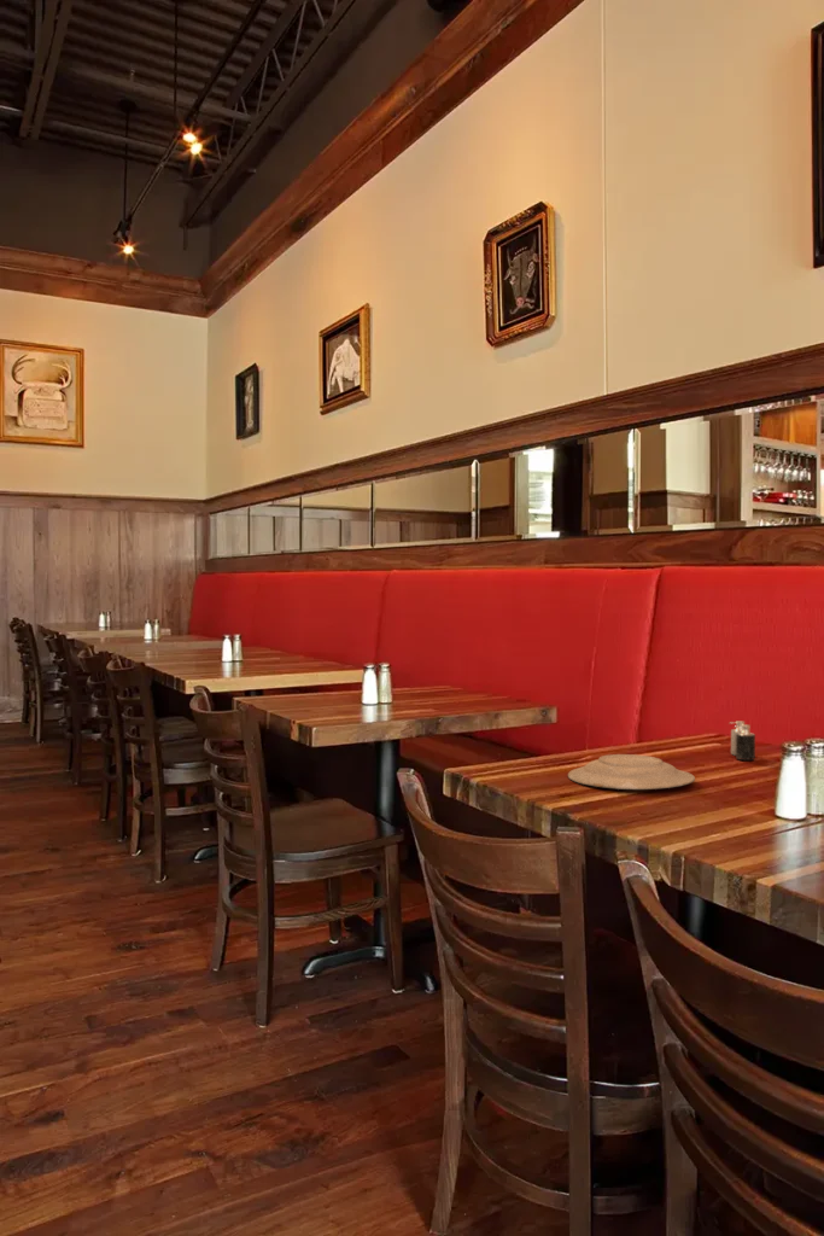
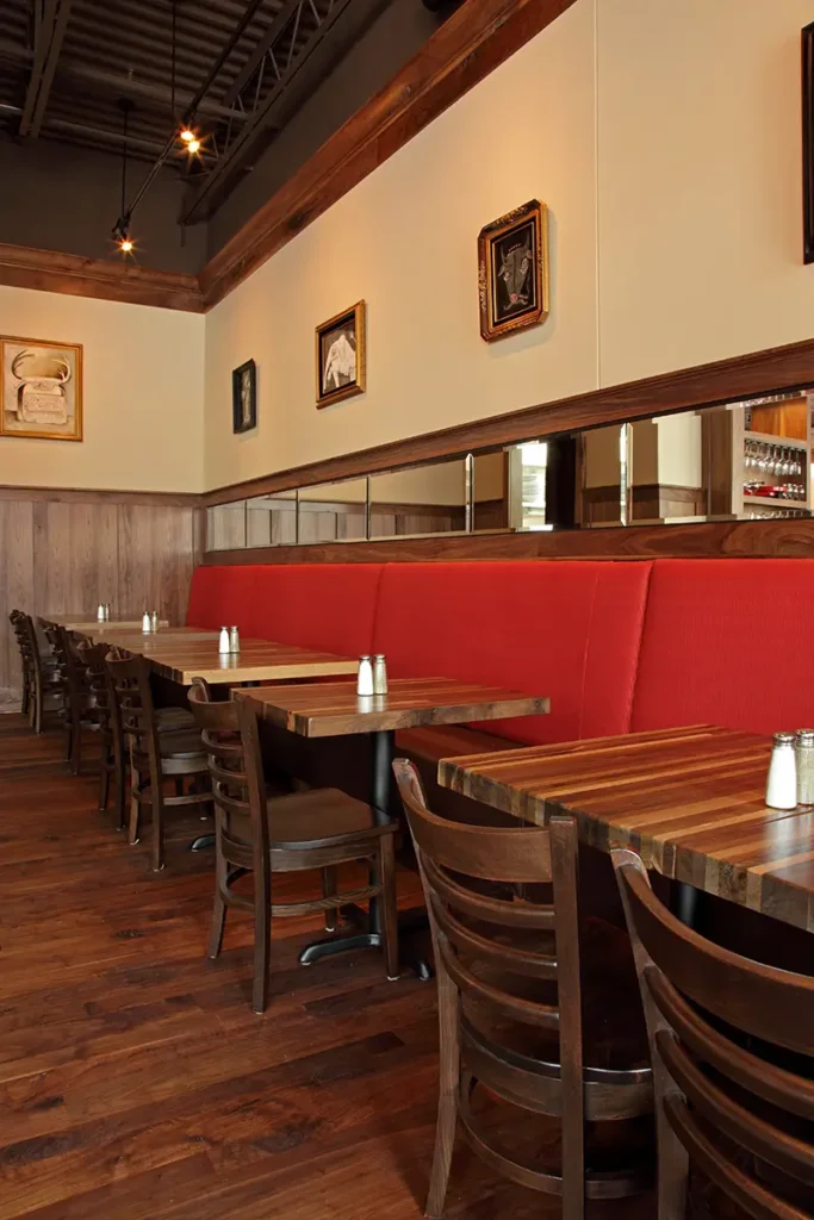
- plate (630, 768)
- candle (741, 739)
